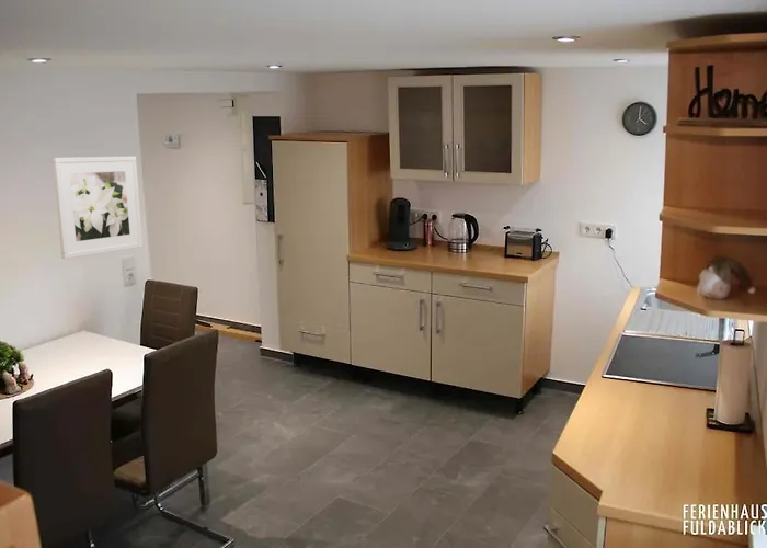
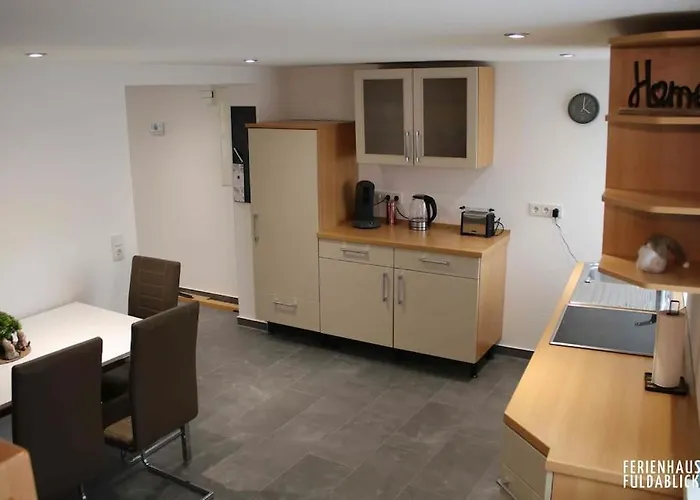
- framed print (100, 205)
